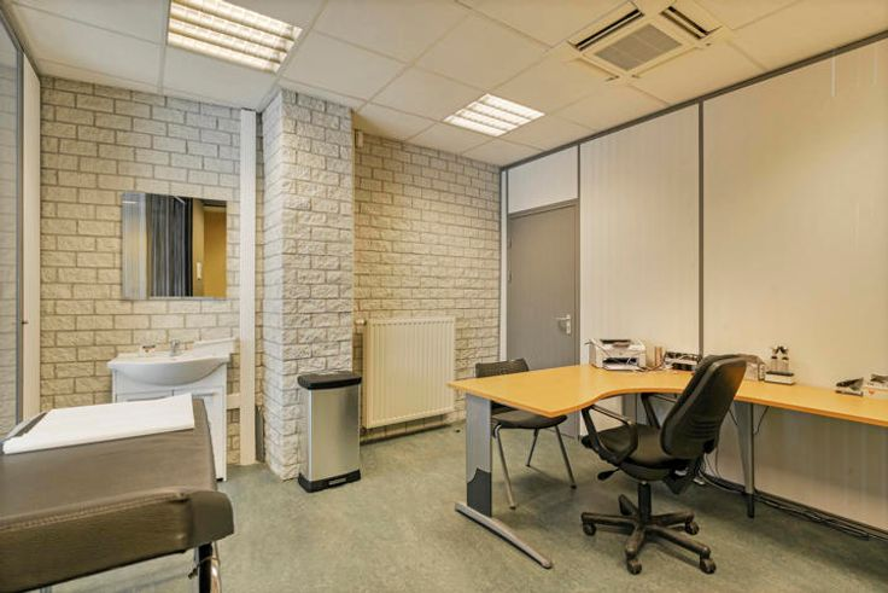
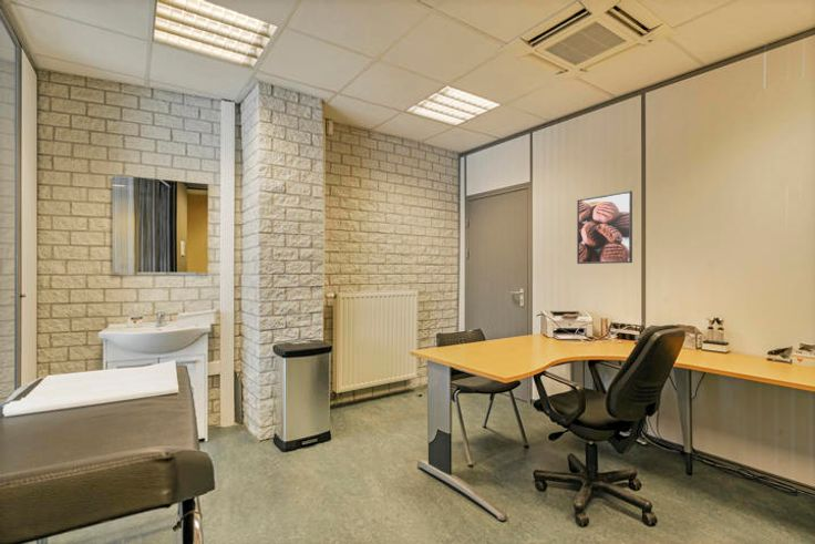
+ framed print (602, 229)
